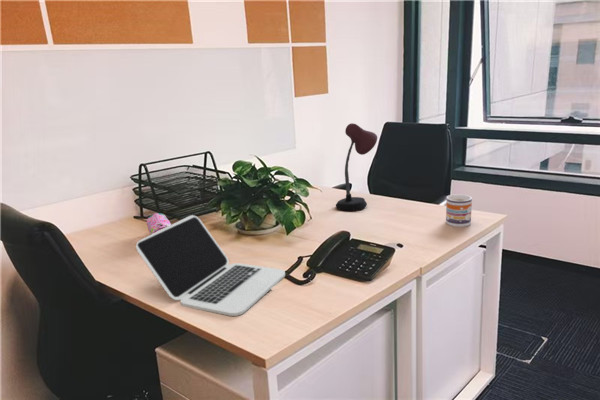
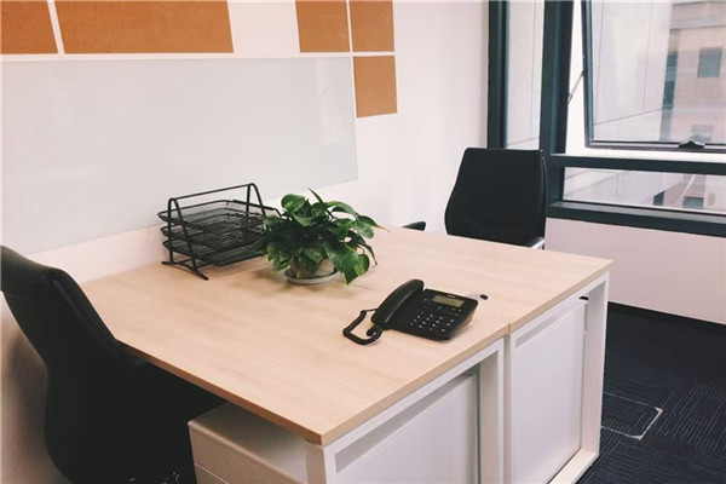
- pencil case (160, 228)
- laptop (214, 259)
- mug (460, 209)
- desk lamp (347, 165)
